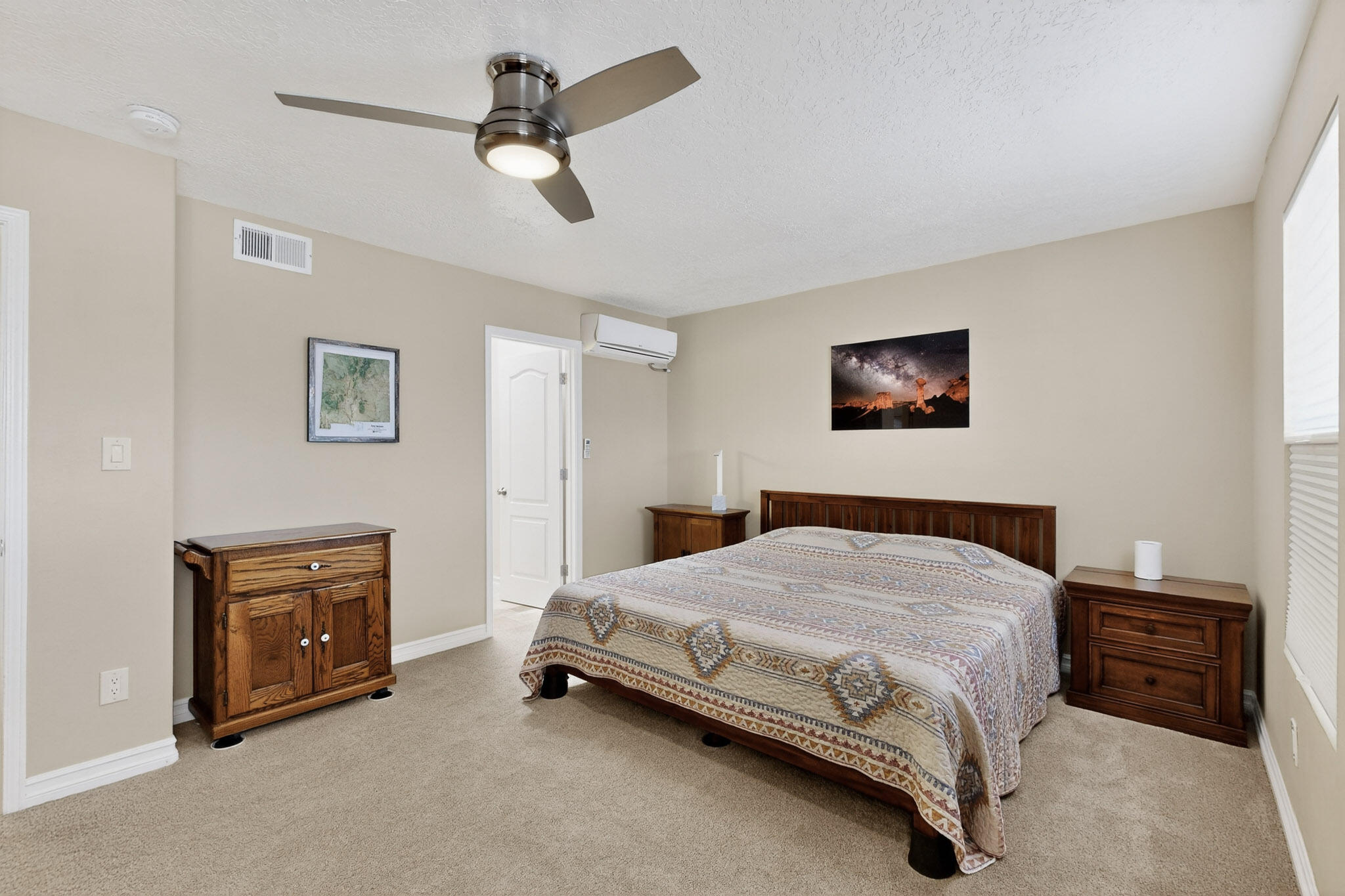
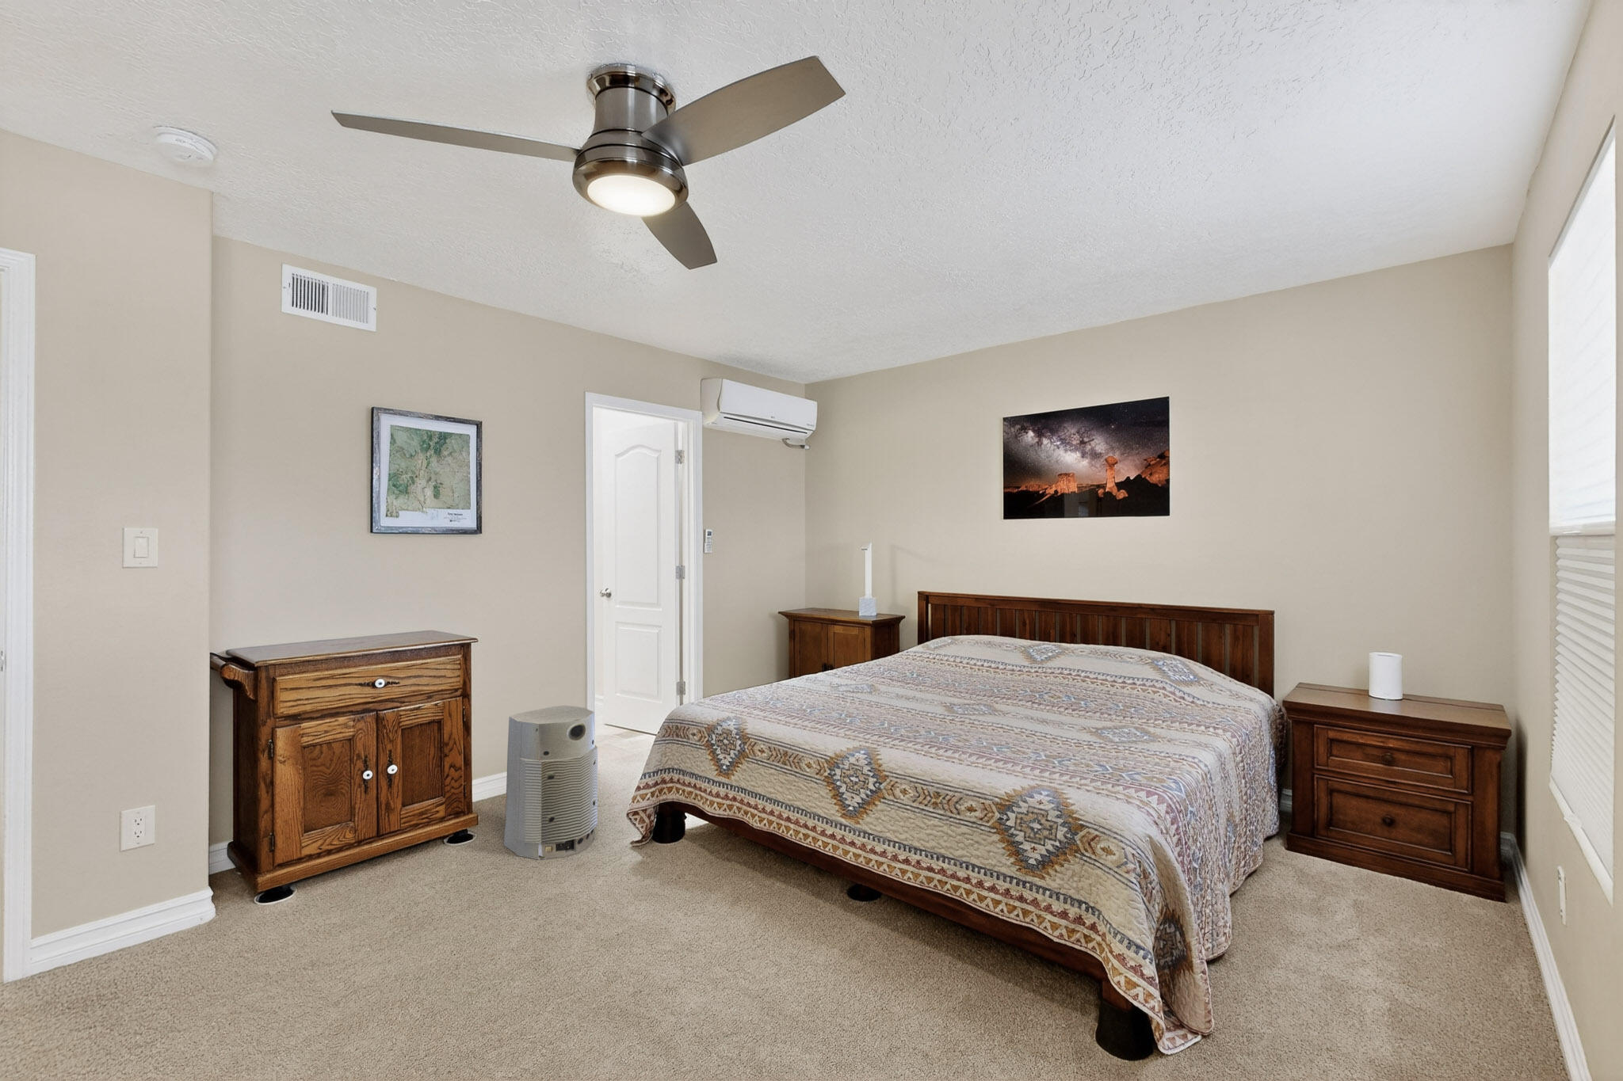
+ air purifier (553, 778)
